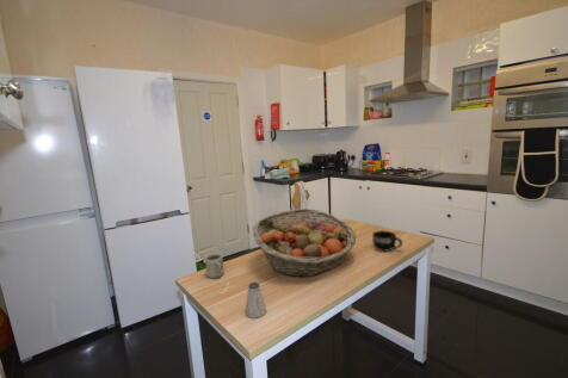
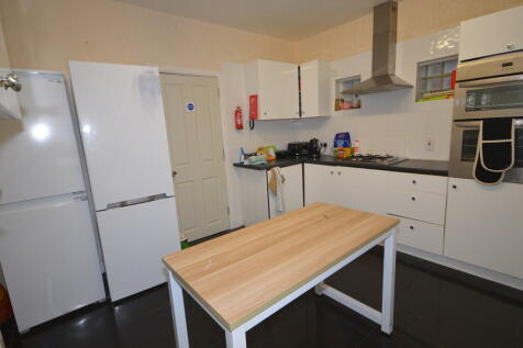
- saltshaker (254, 298)
- fruit basket (304, 238)
- mug (387, 241)
- cup (215, 266)
